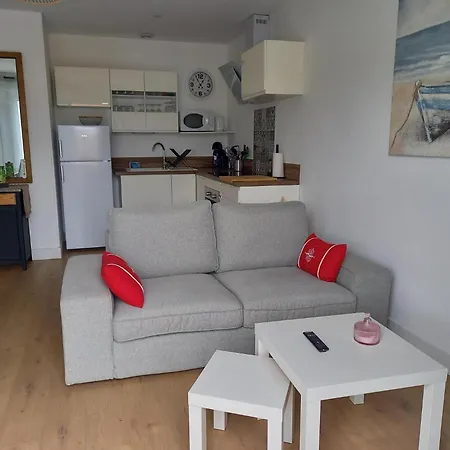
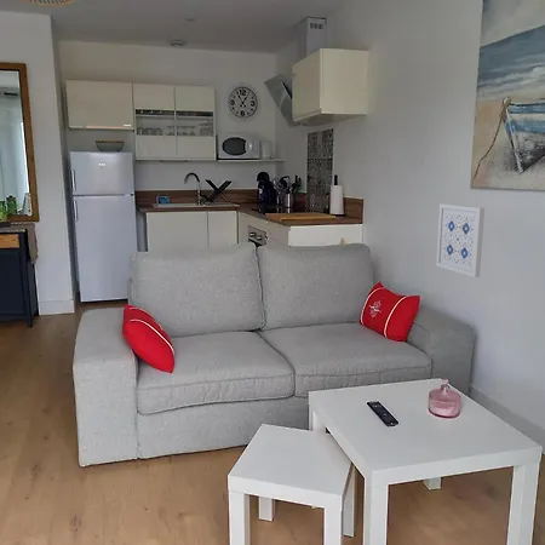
+ wall art (458, 239)
